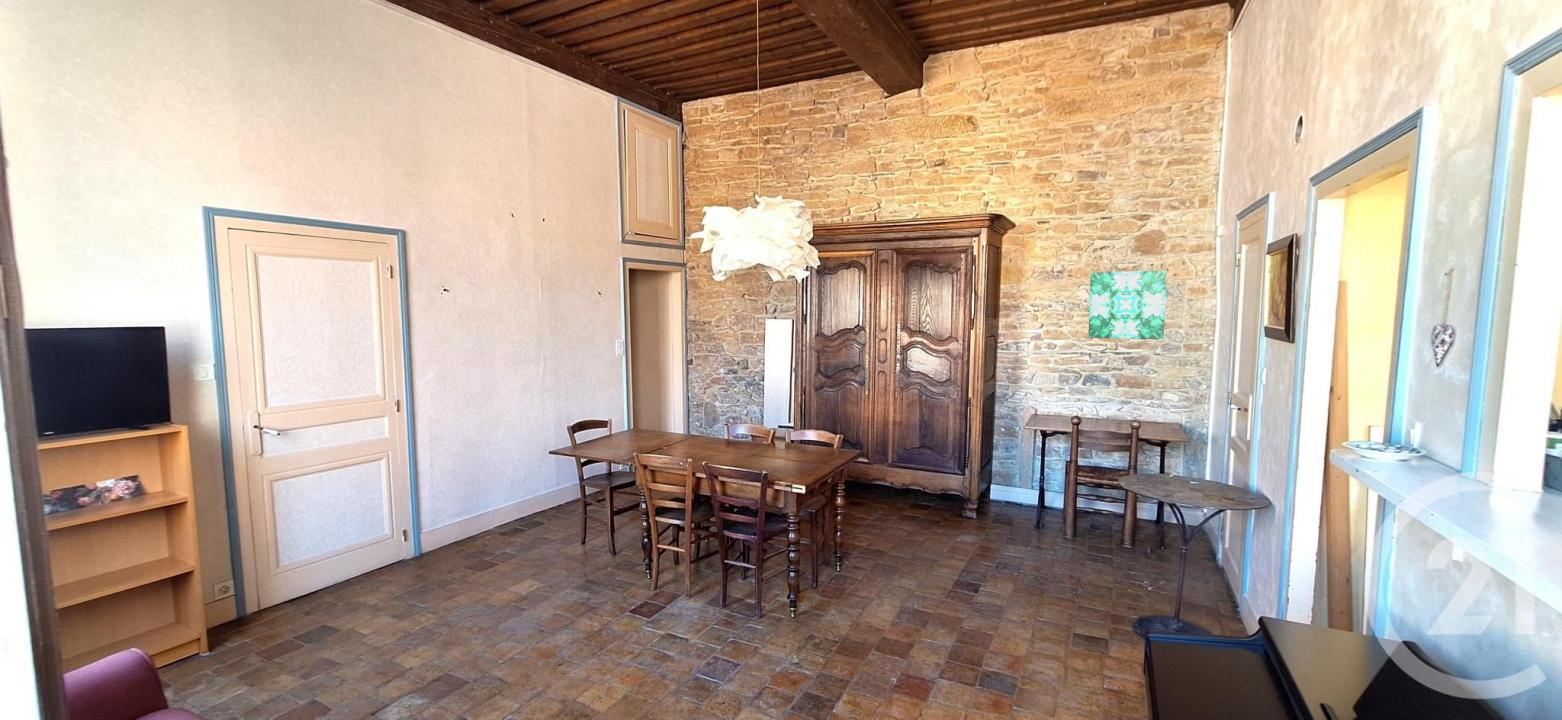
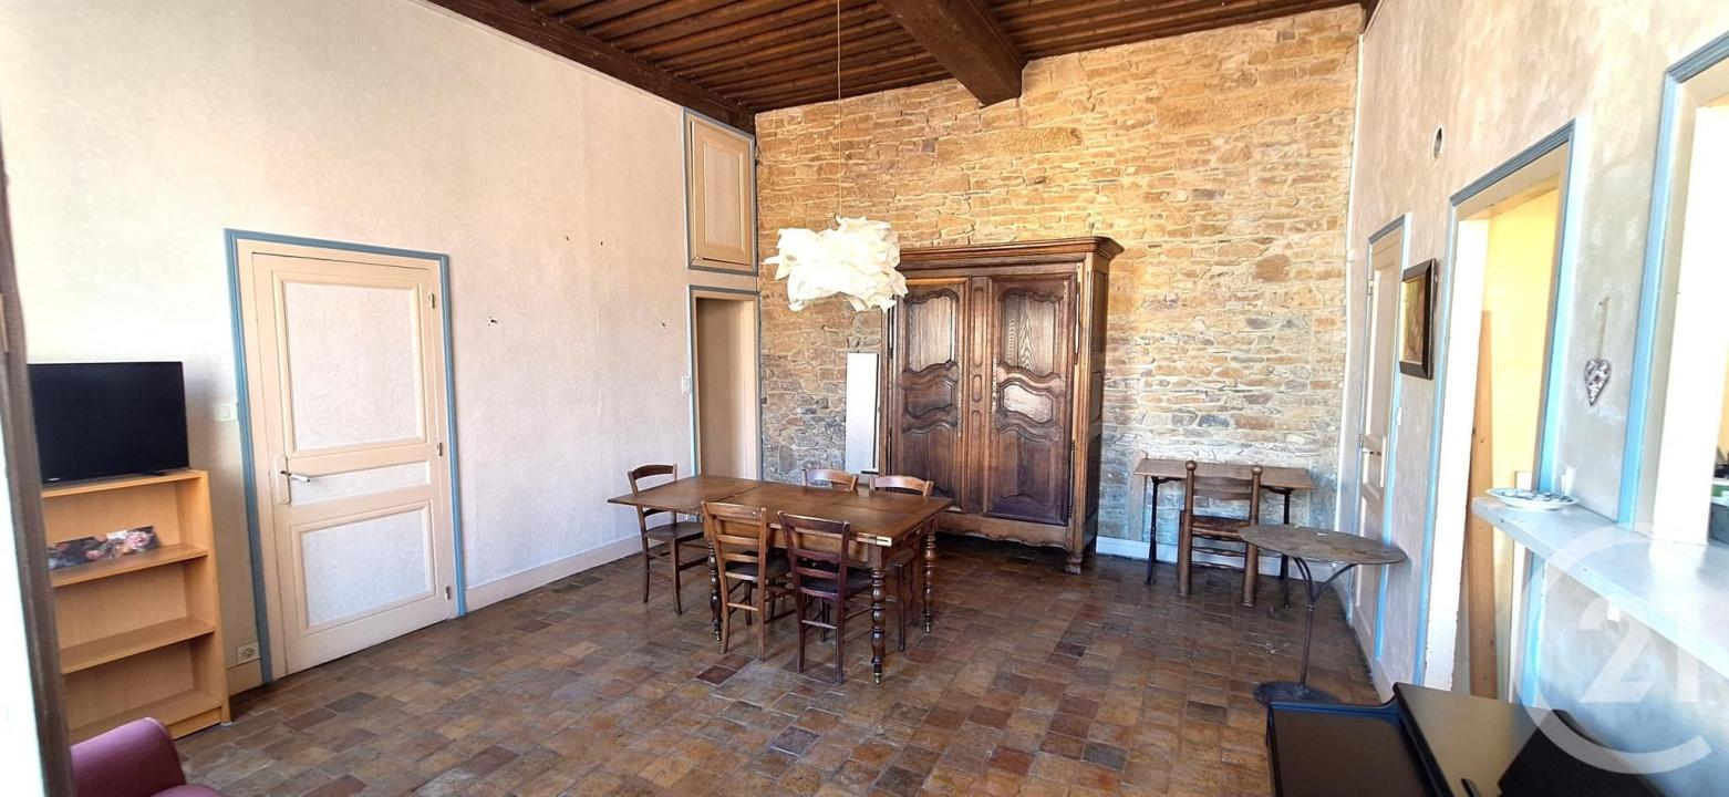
- wall art (1126, 305)
